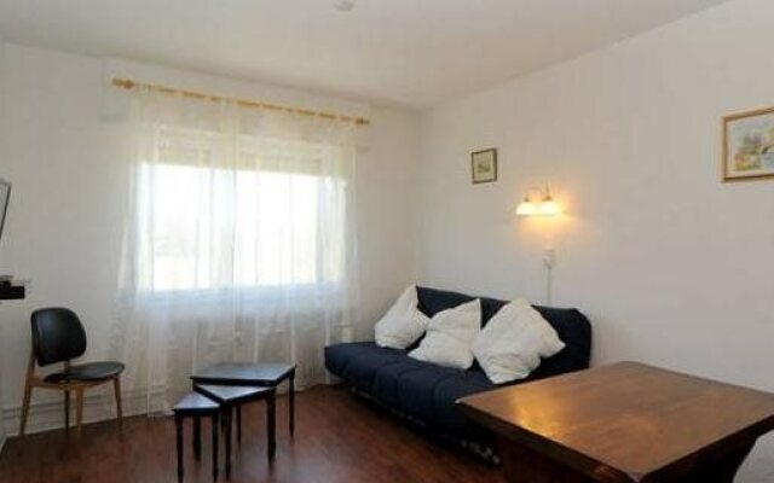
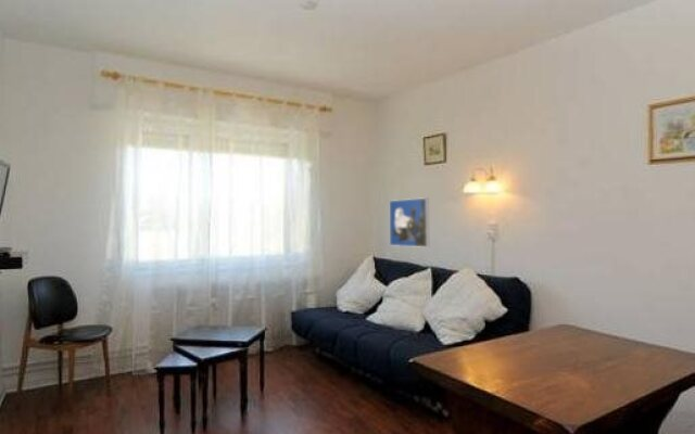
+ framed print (408, 222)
